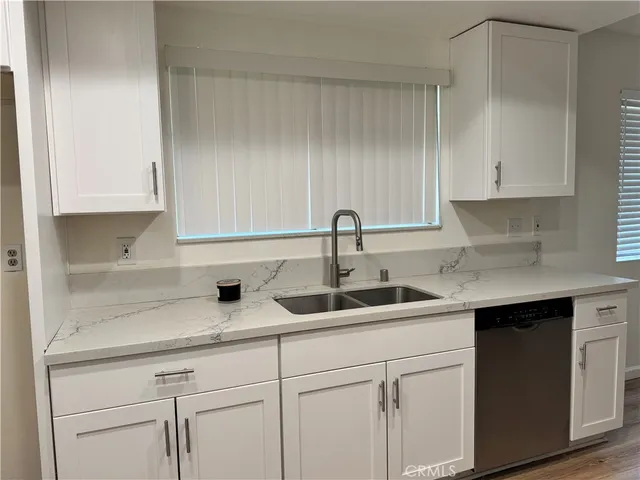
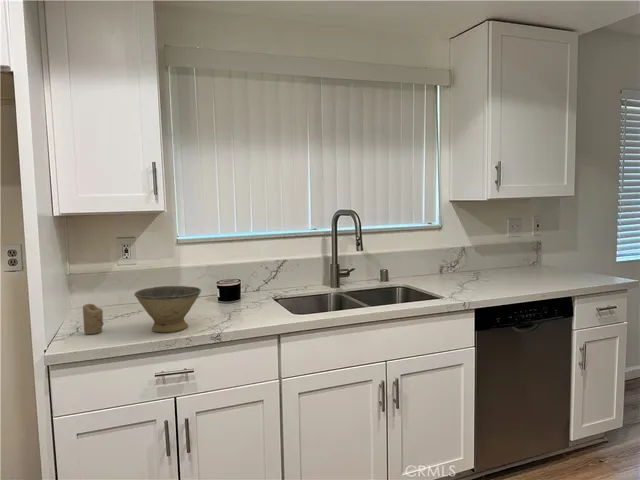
+ bowl (169, 309)
+ candle (93, 318)
